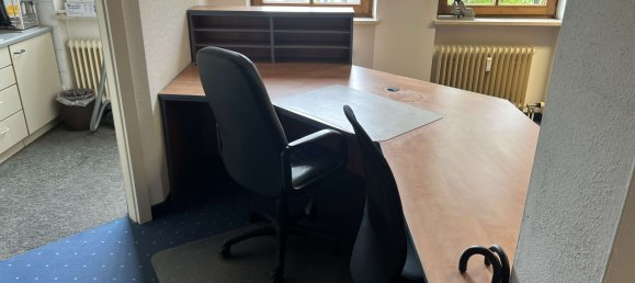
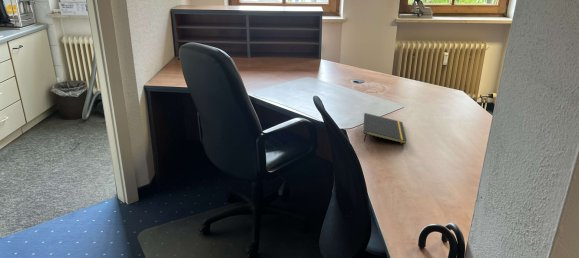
+ notepad (383, 127)
